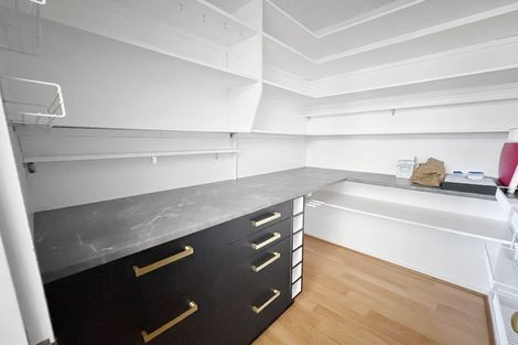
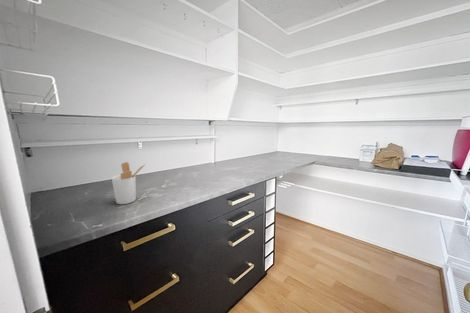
+ utensil holder (130, 182)
